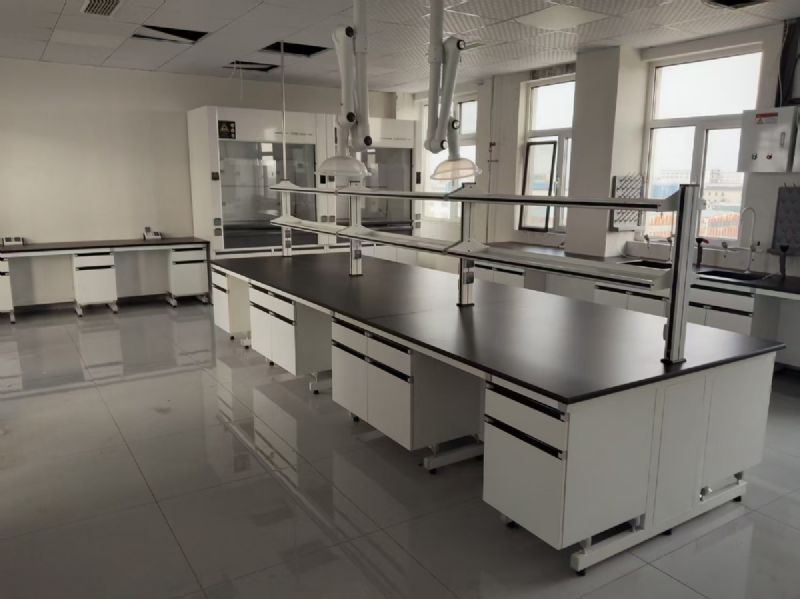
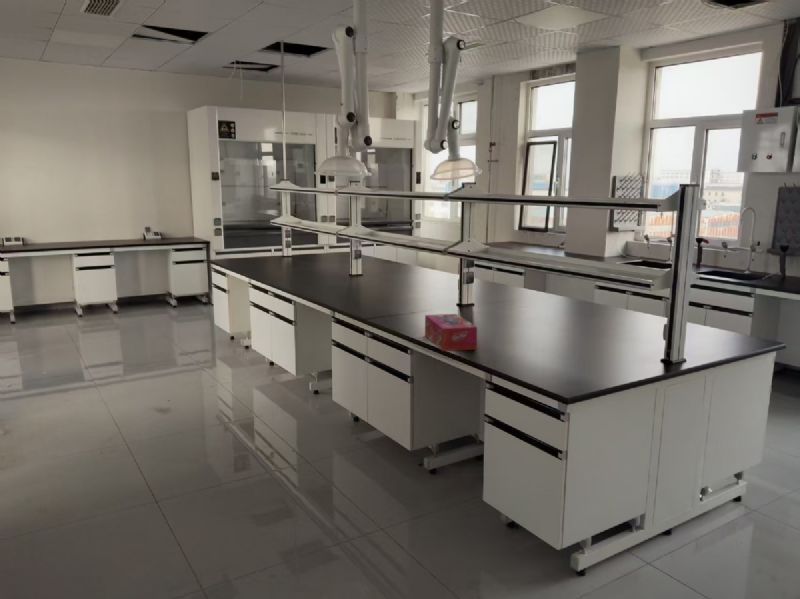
+ tissue box (449, 331)
